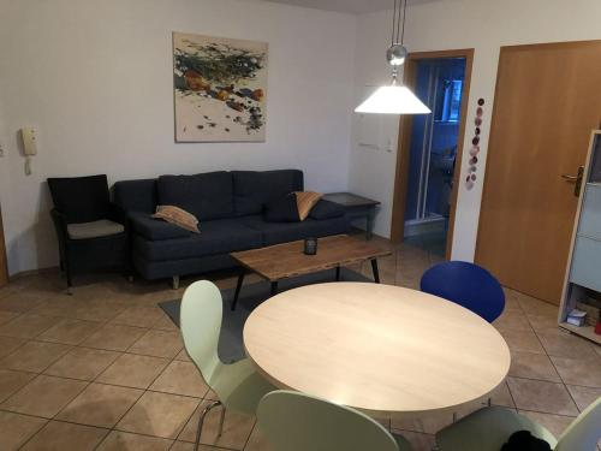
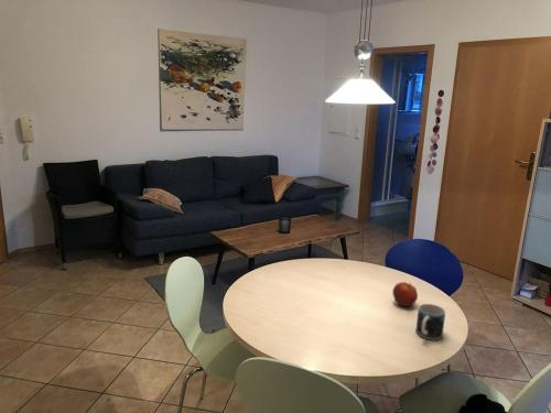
+ mug (428, 323)
+ apple (404, 293)
